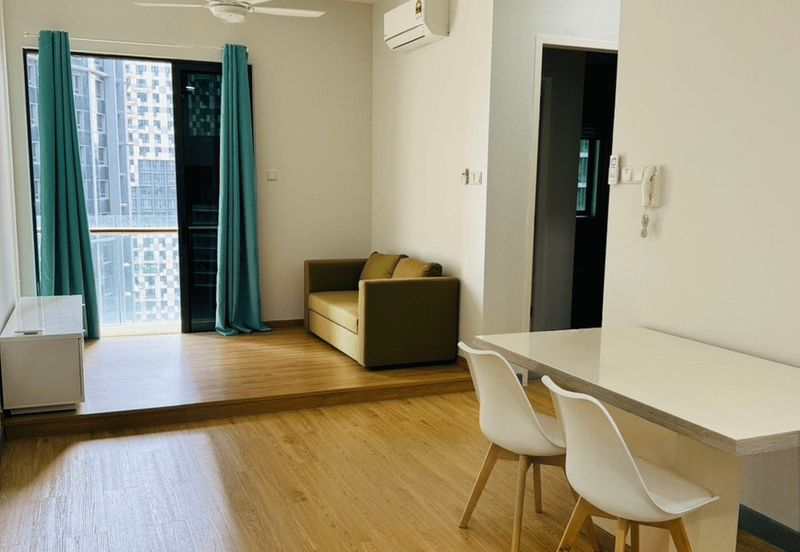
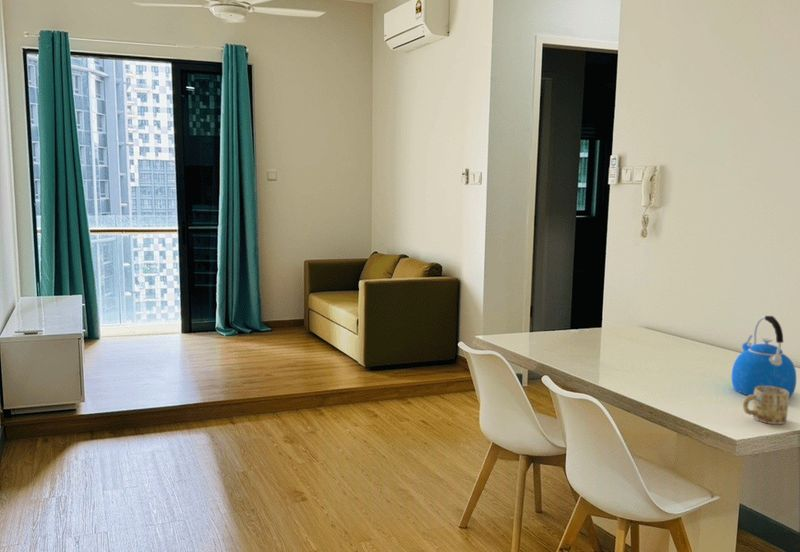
+ mug (764, 405)
+ kettle (761, 352)
